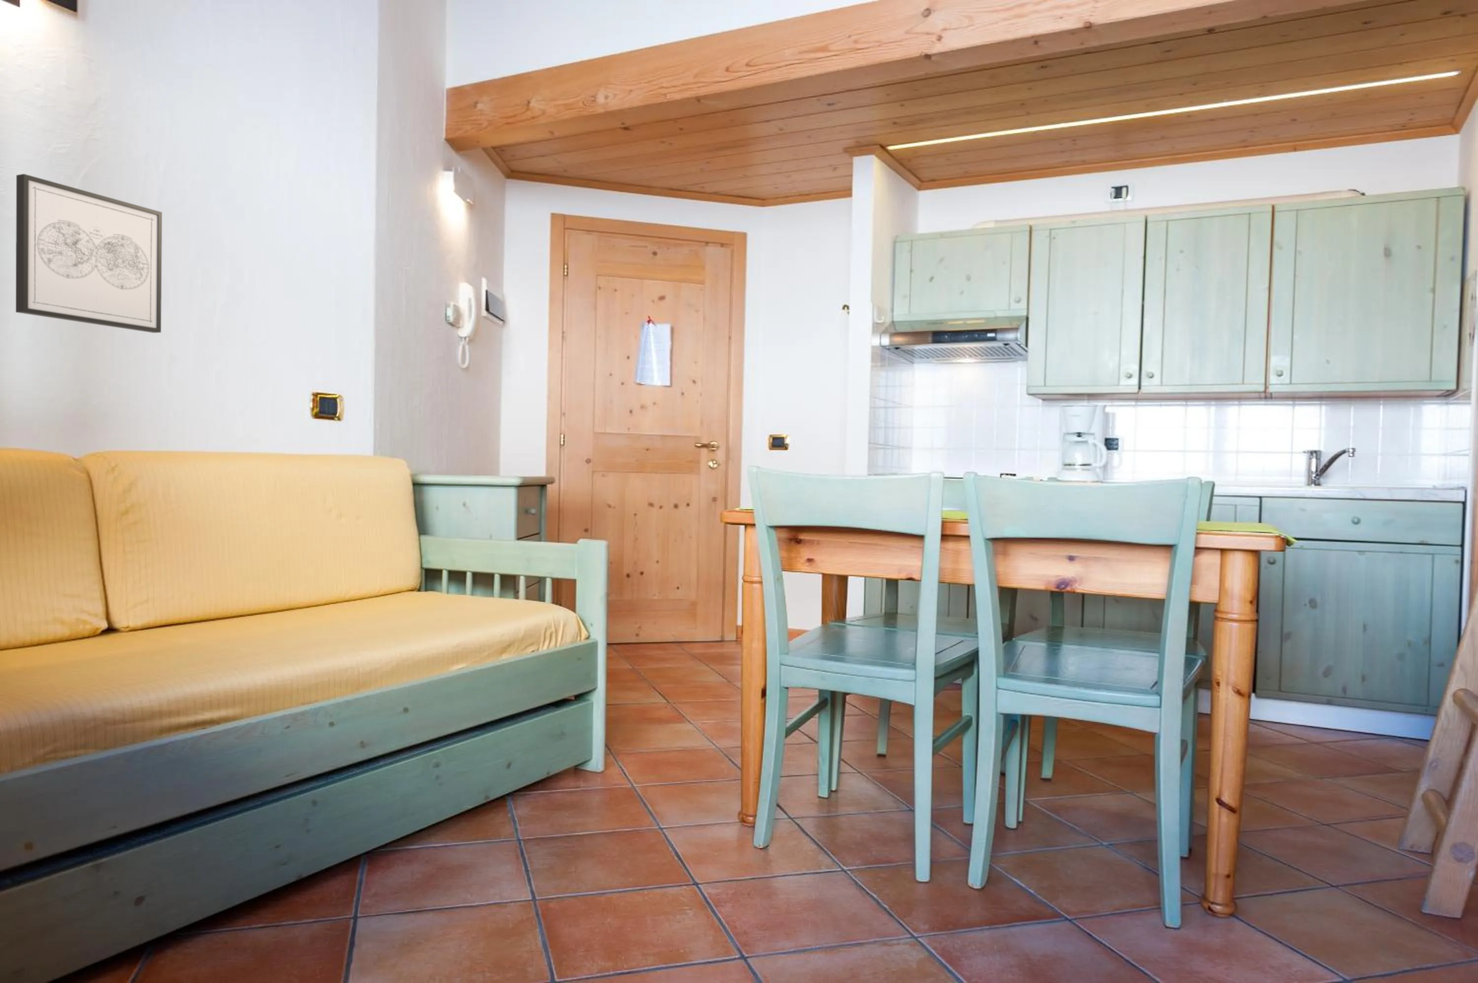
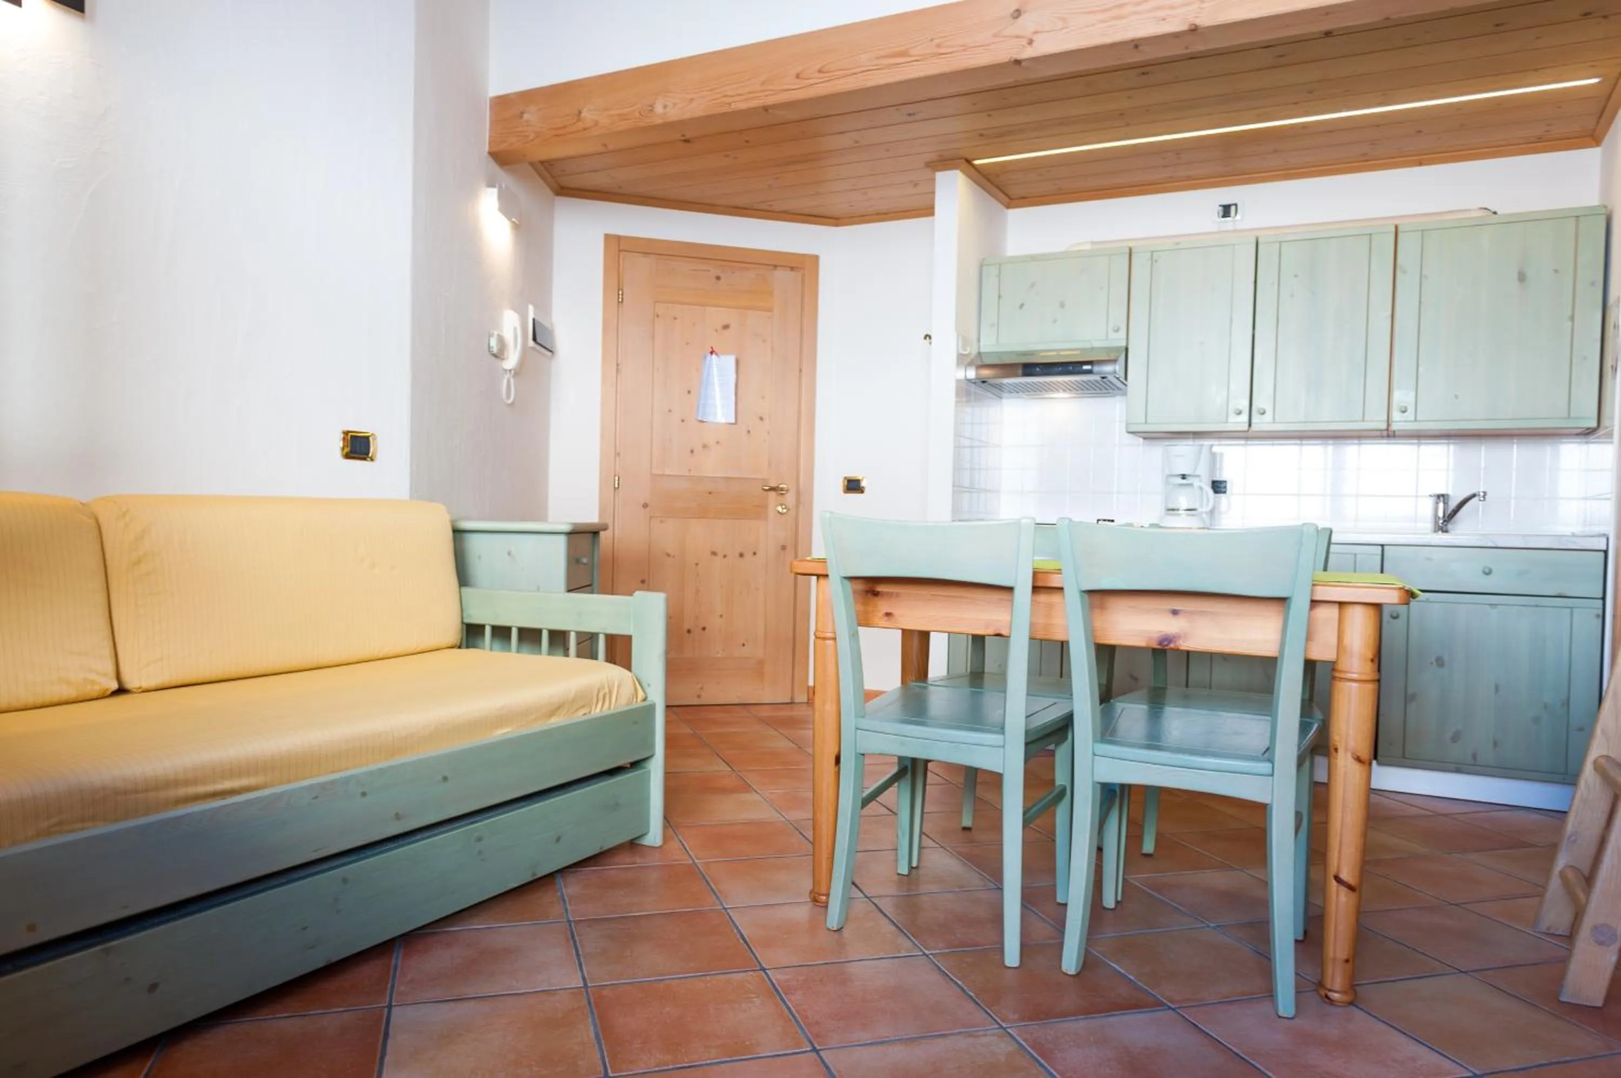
- wall art (93, 259)
